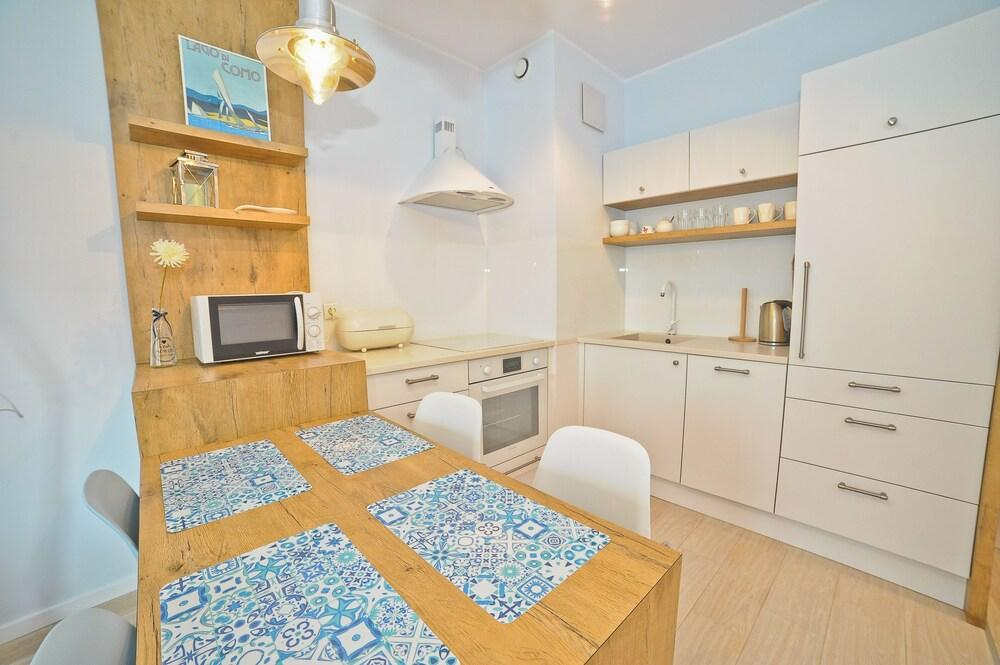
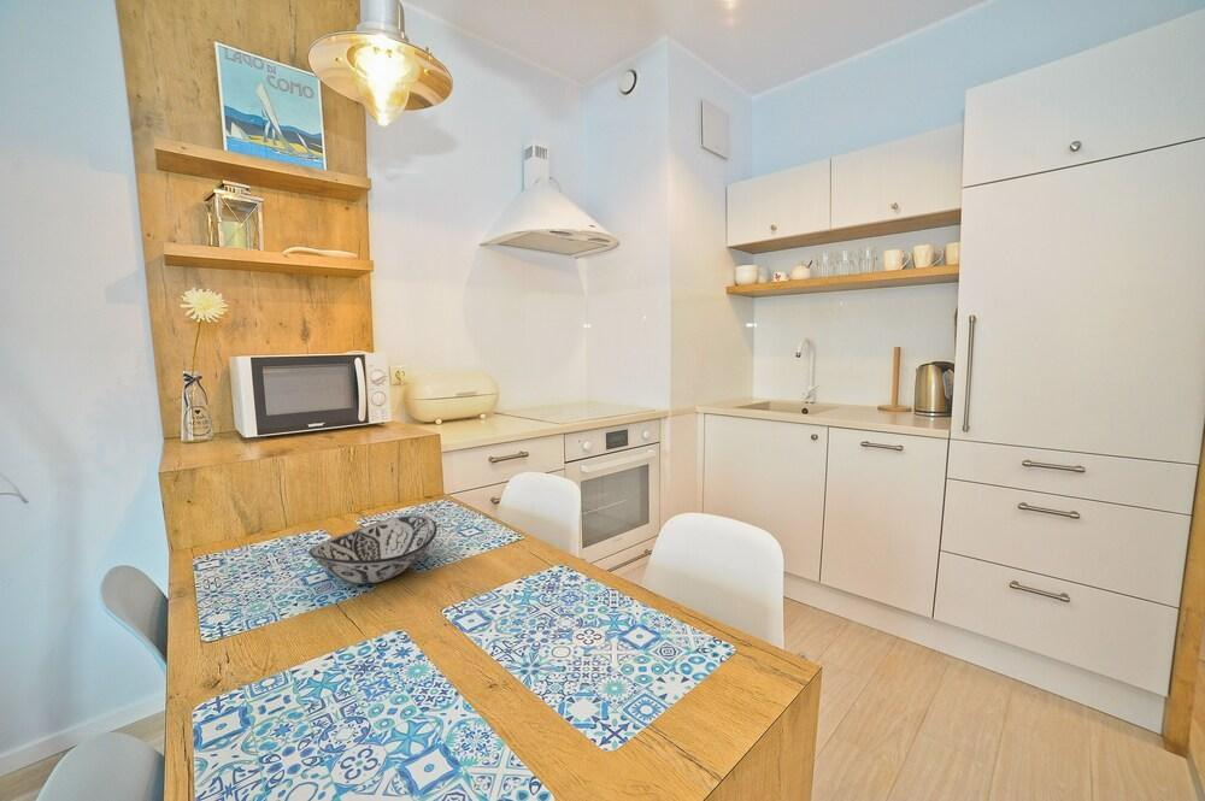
+ decorative bowl (377, 554)
